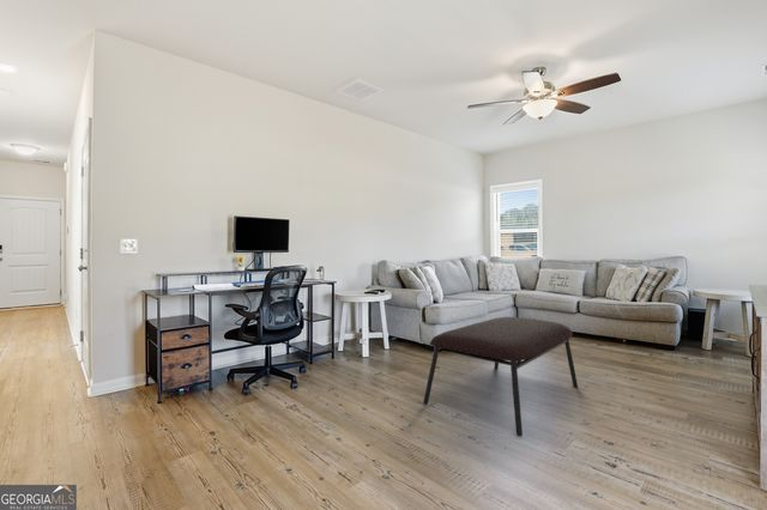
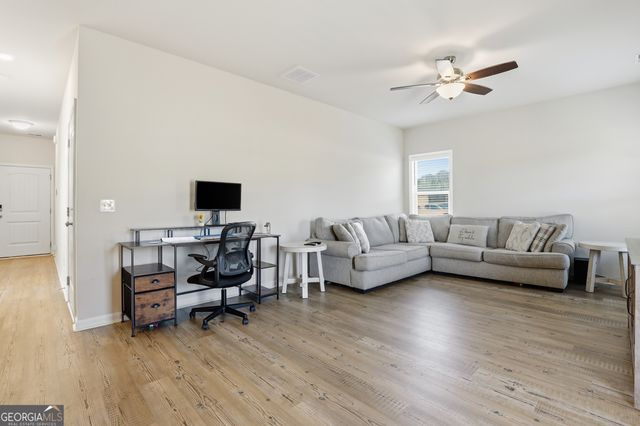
- coffee table (505, 360)
